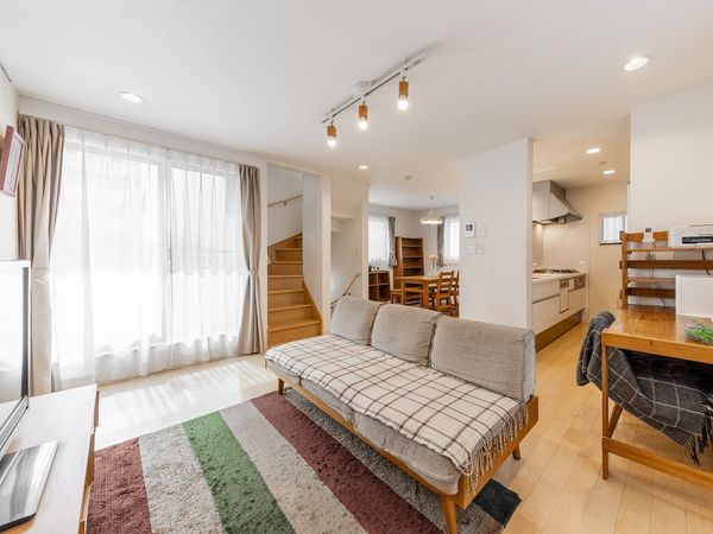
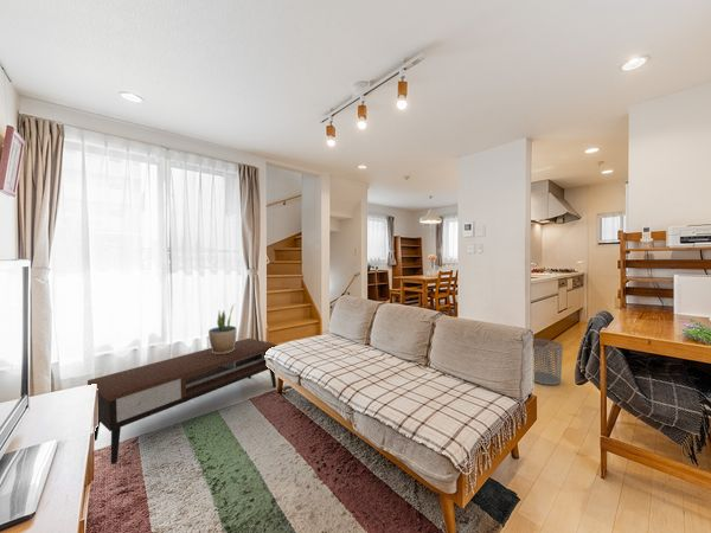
+ coffee table (199, 384)
+ potted plant (222, 327)
+ waste bin (543, 360)
